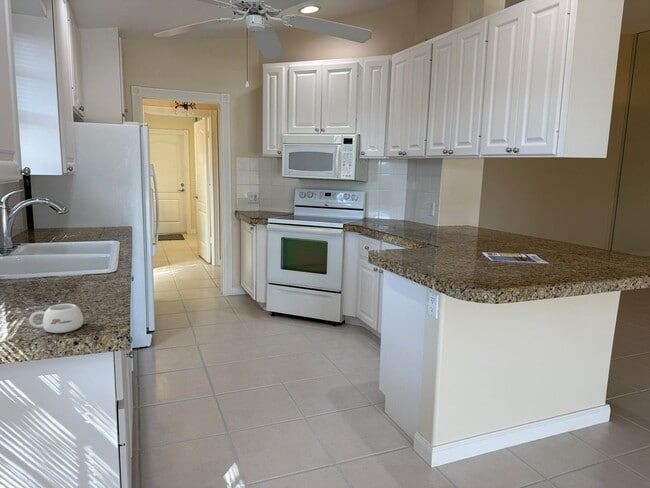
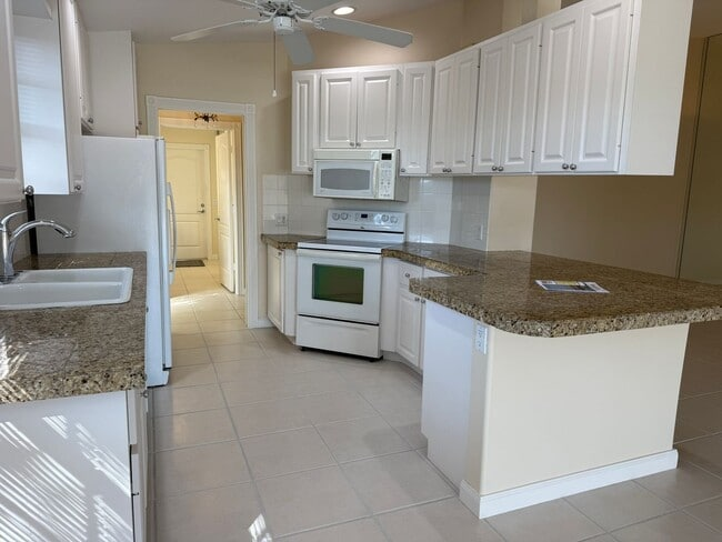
- mug (56, 318)
